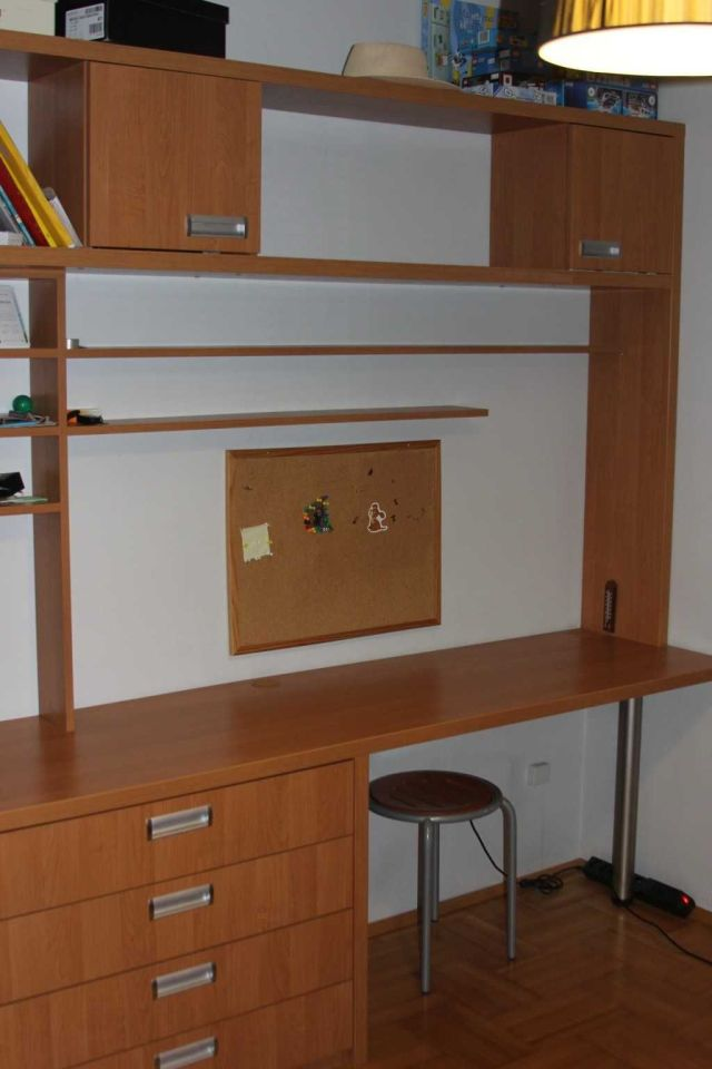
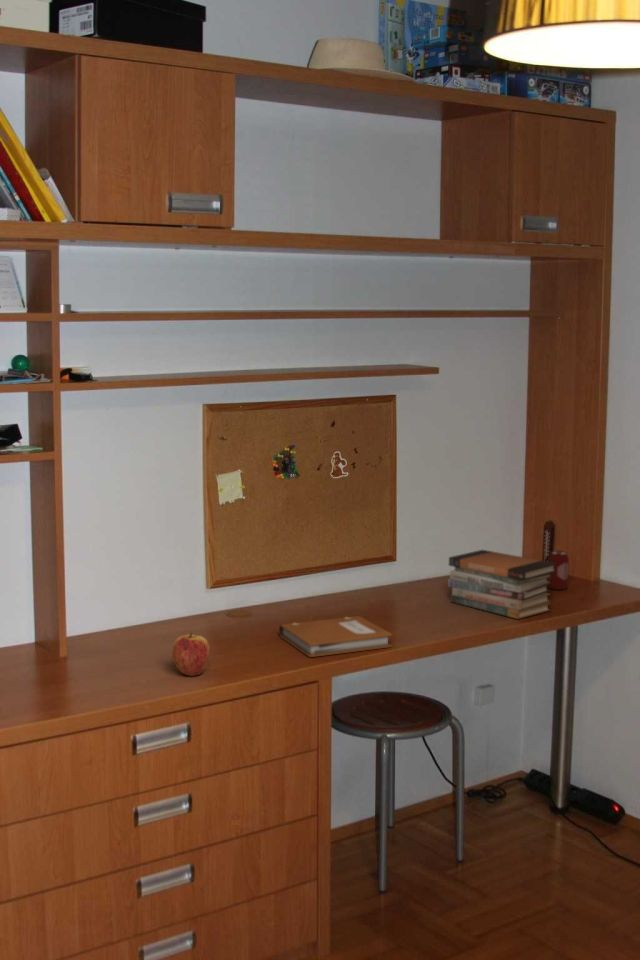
+ book stack (500, 583)
+ apple (191, 653)
+ notebook (336, 634)
+ beverage can (558, 569)
